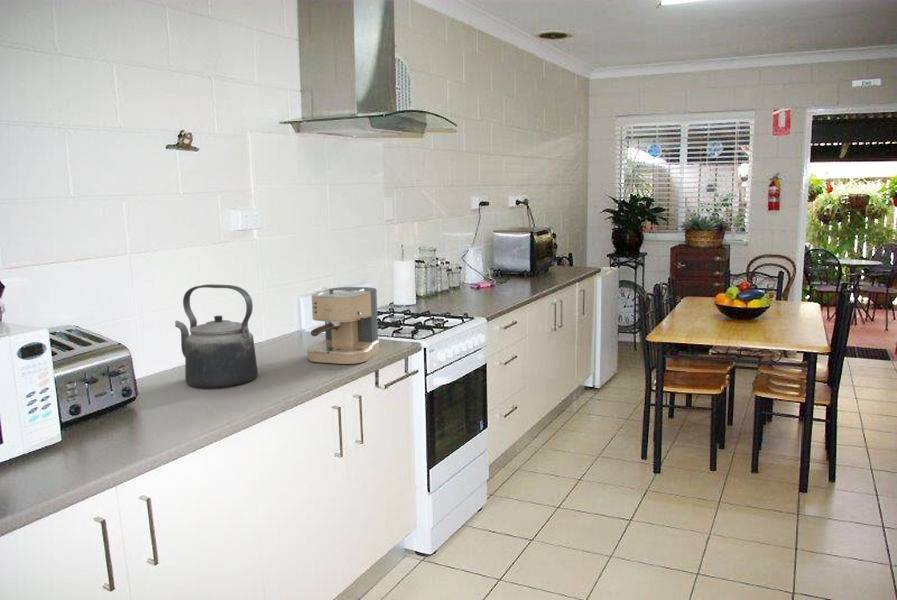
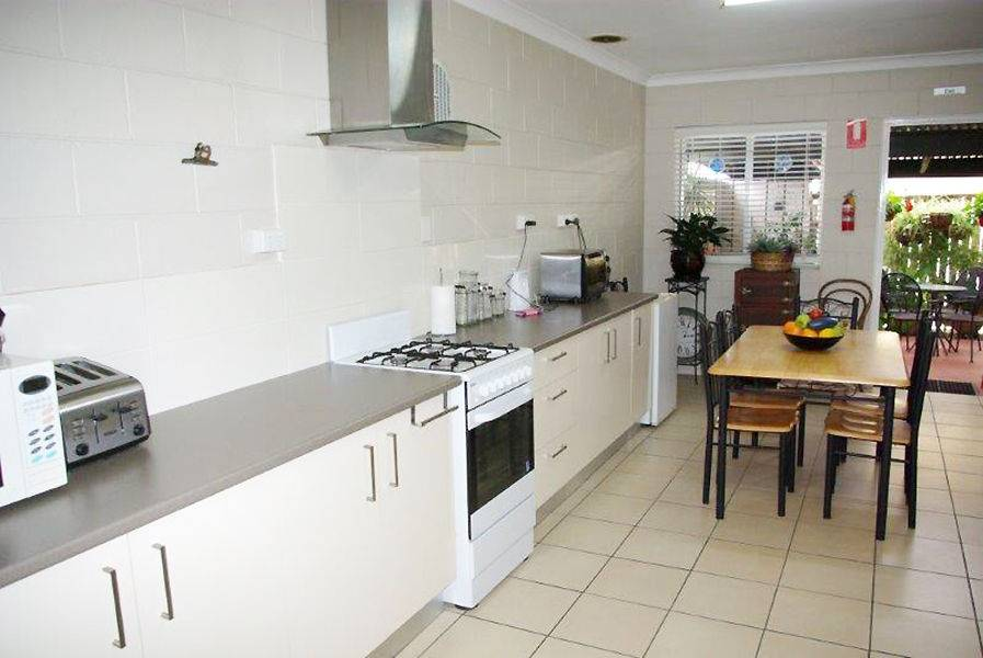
- coffee maker (340, 322)
- kettle (213, 332)
